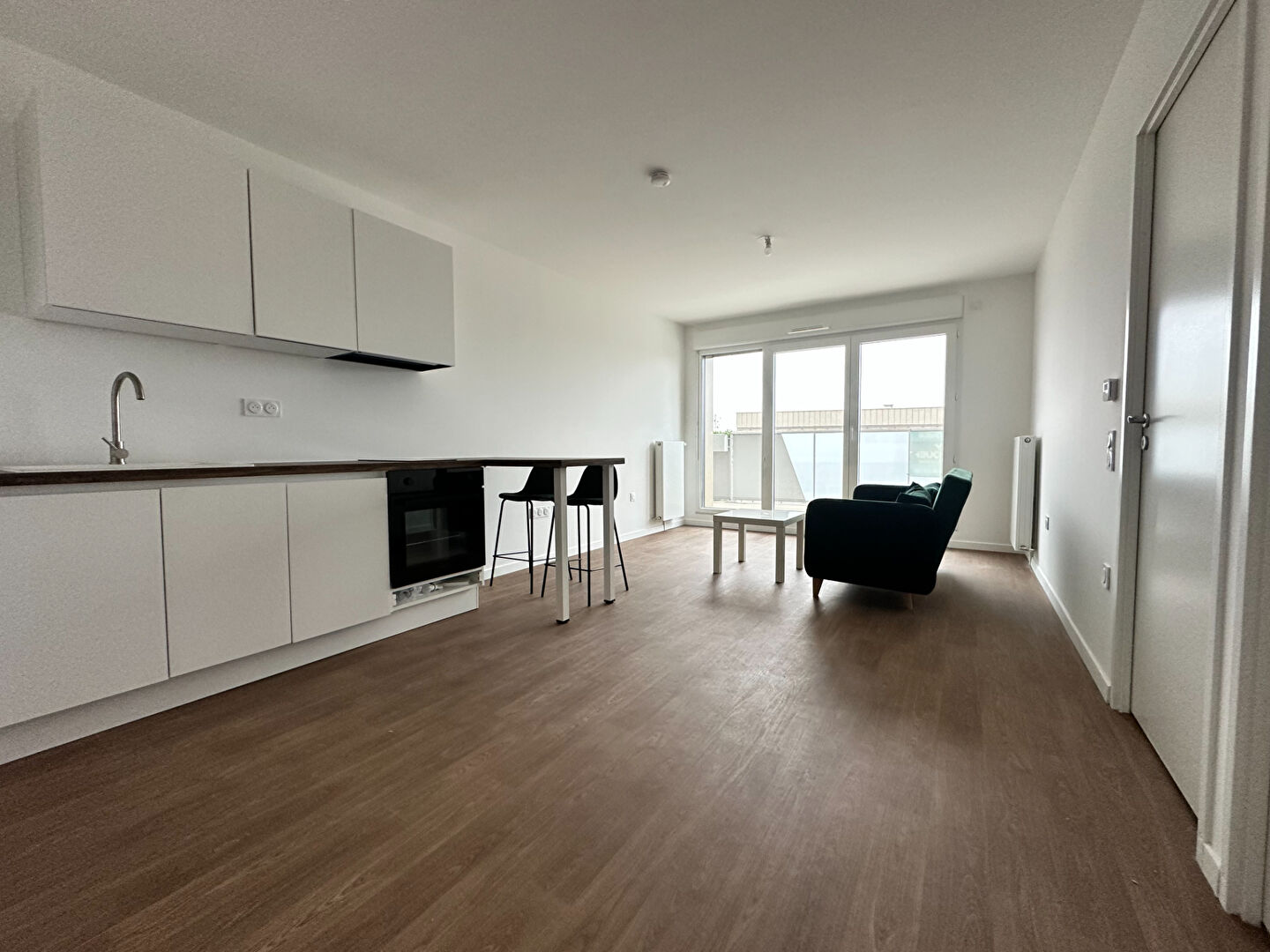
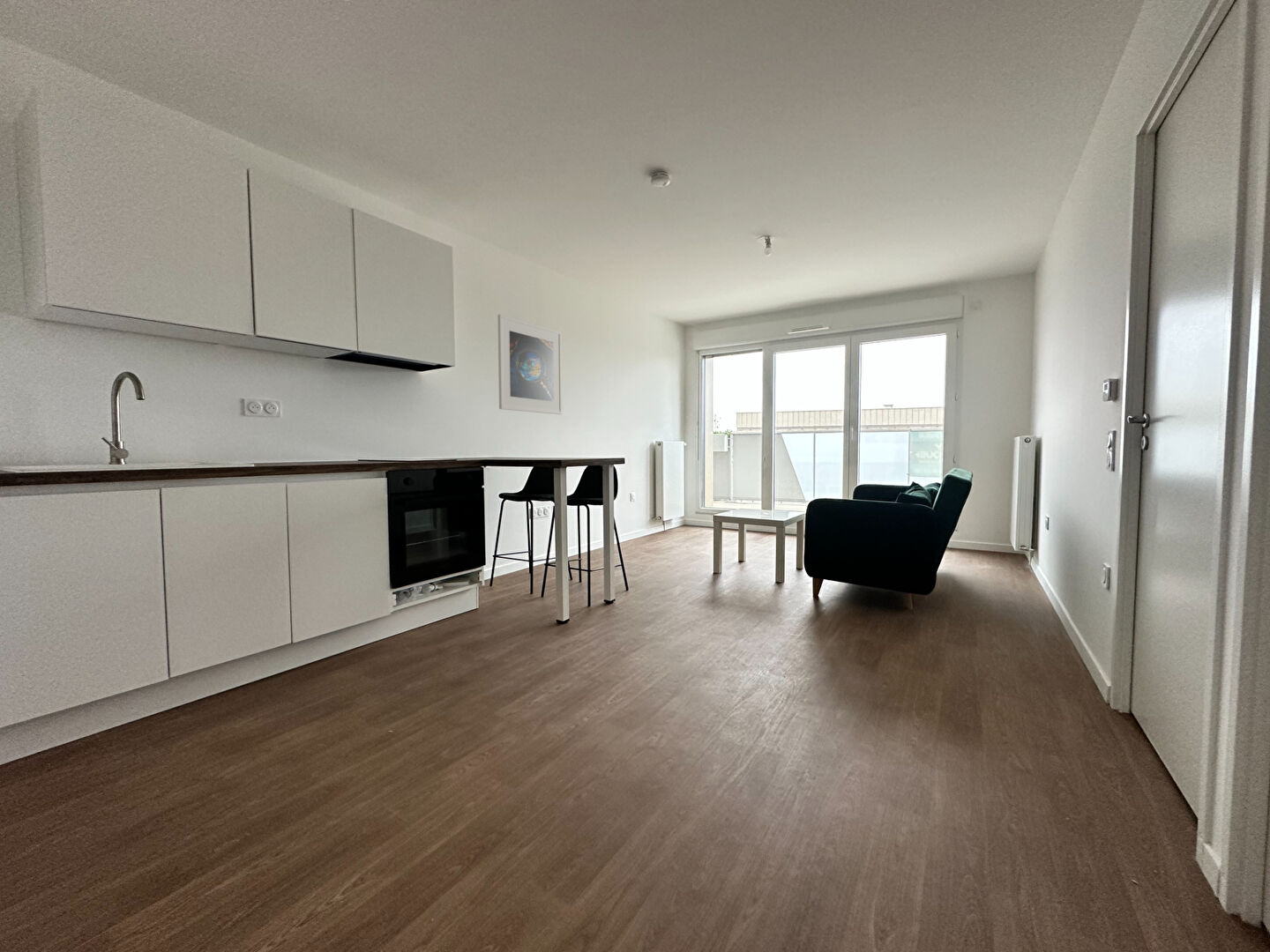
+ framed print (532, 368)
